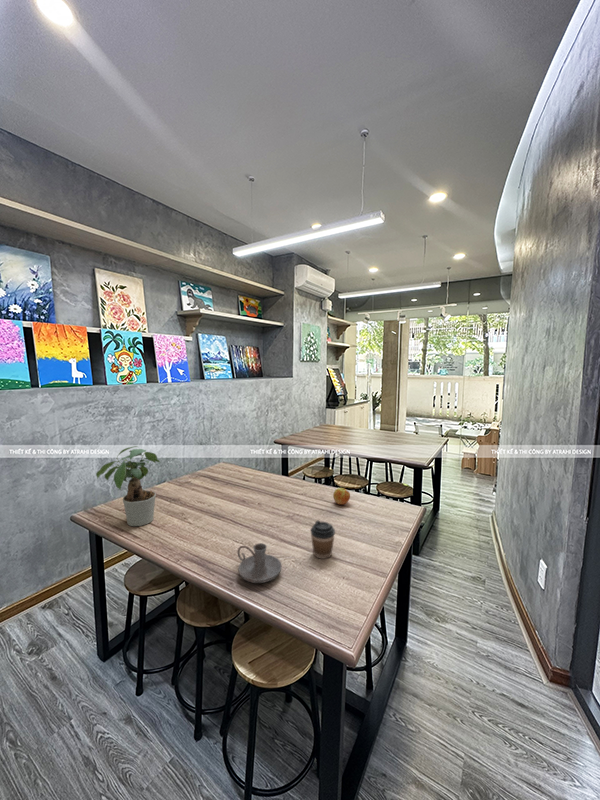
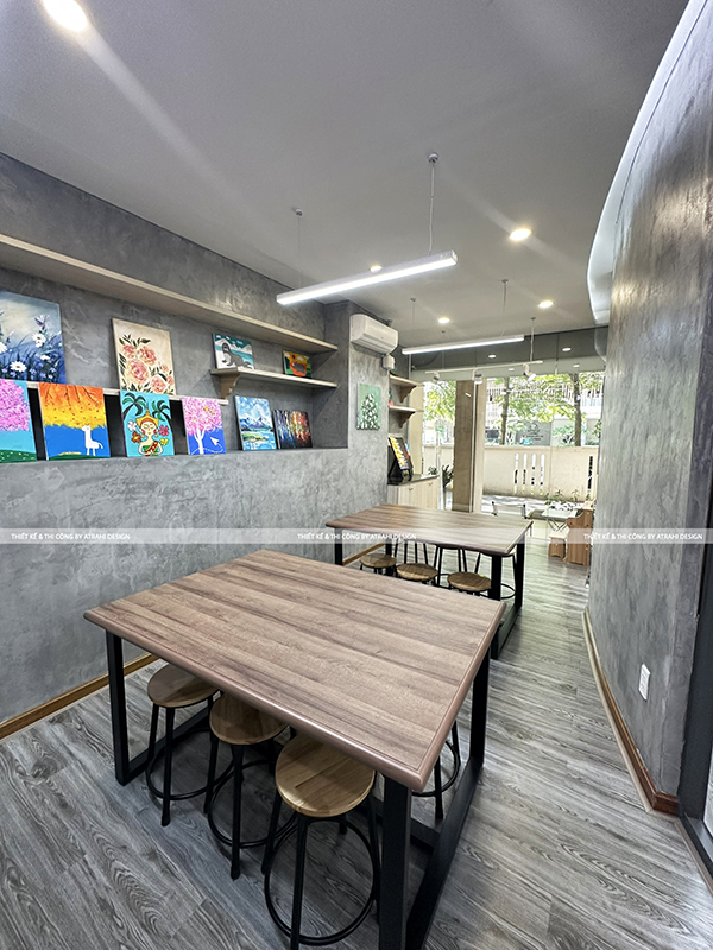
- apple (341, 495)
- potted plant (132, 483)
- coffee cup (322, 538)
- candle holder (256, 558)
